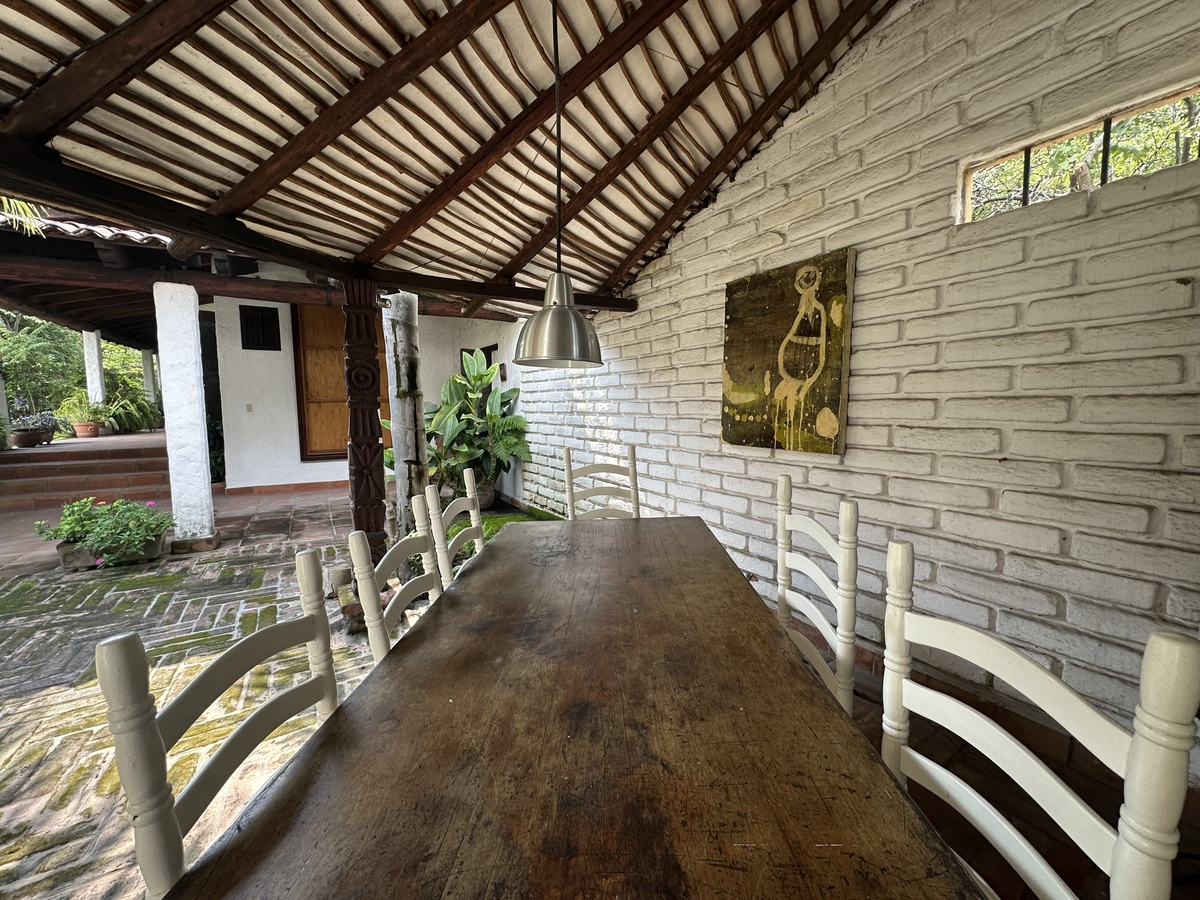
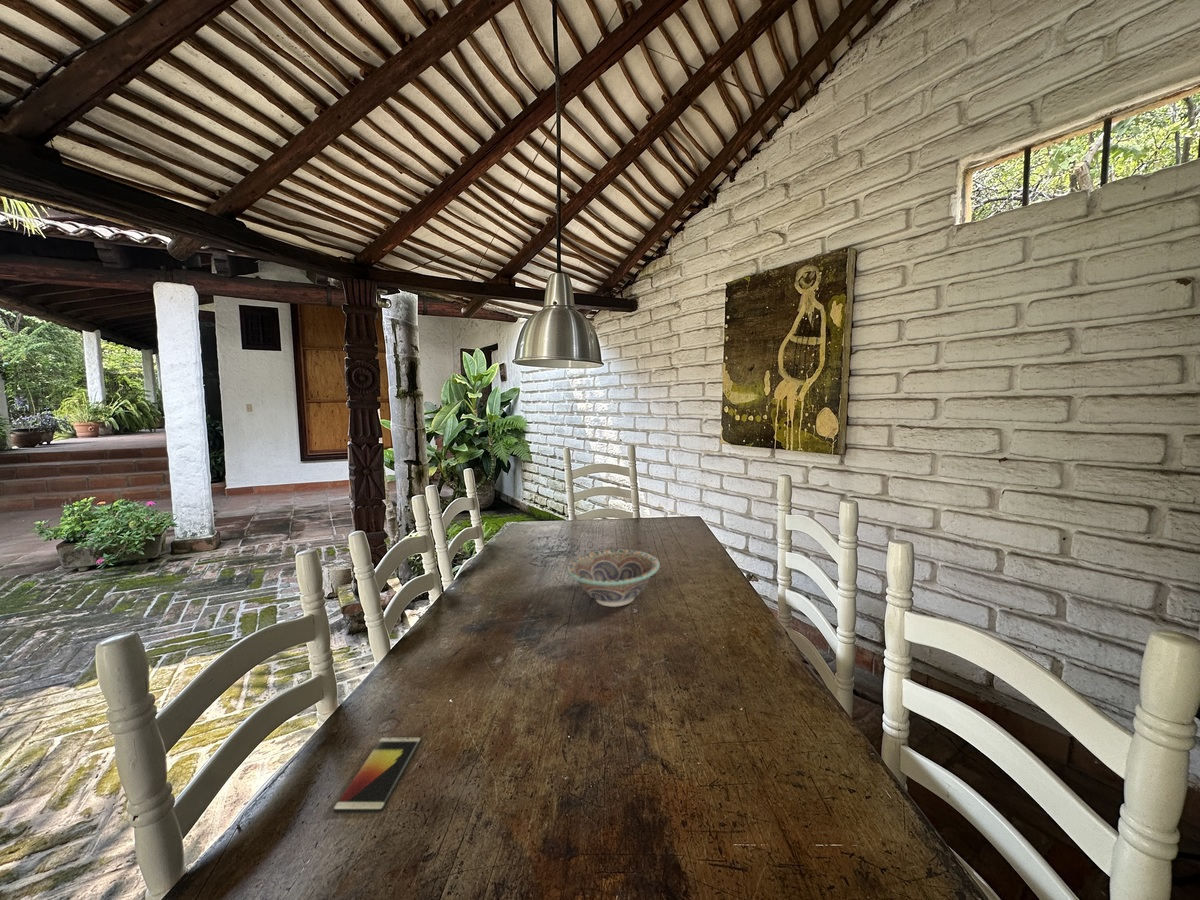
+ smartphone (381, 771)
+ decorative bowl (613, 580)
